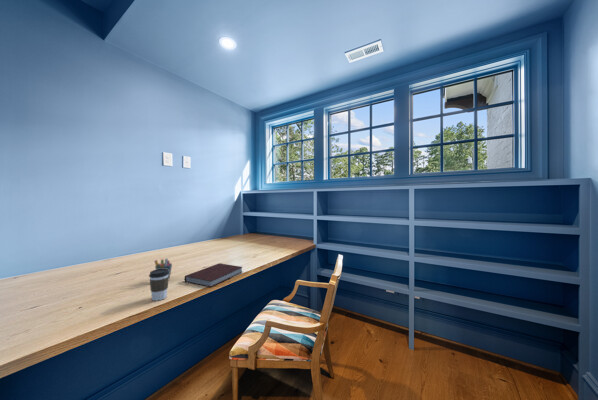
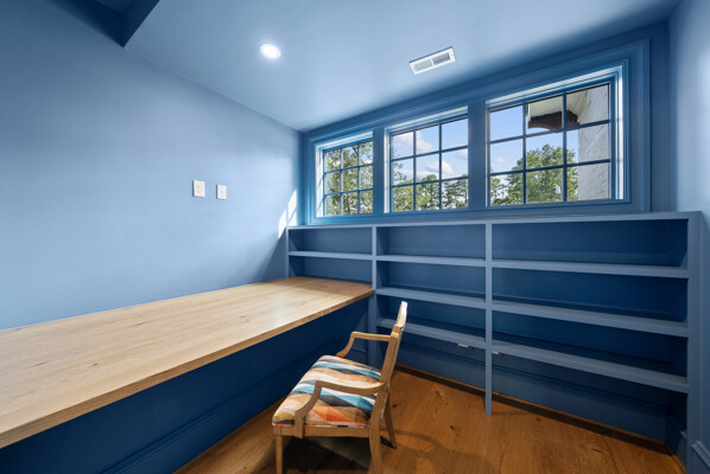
- coffee cup (159, 284)
- notebook (215, 273)
- pen holder (163, 268)
